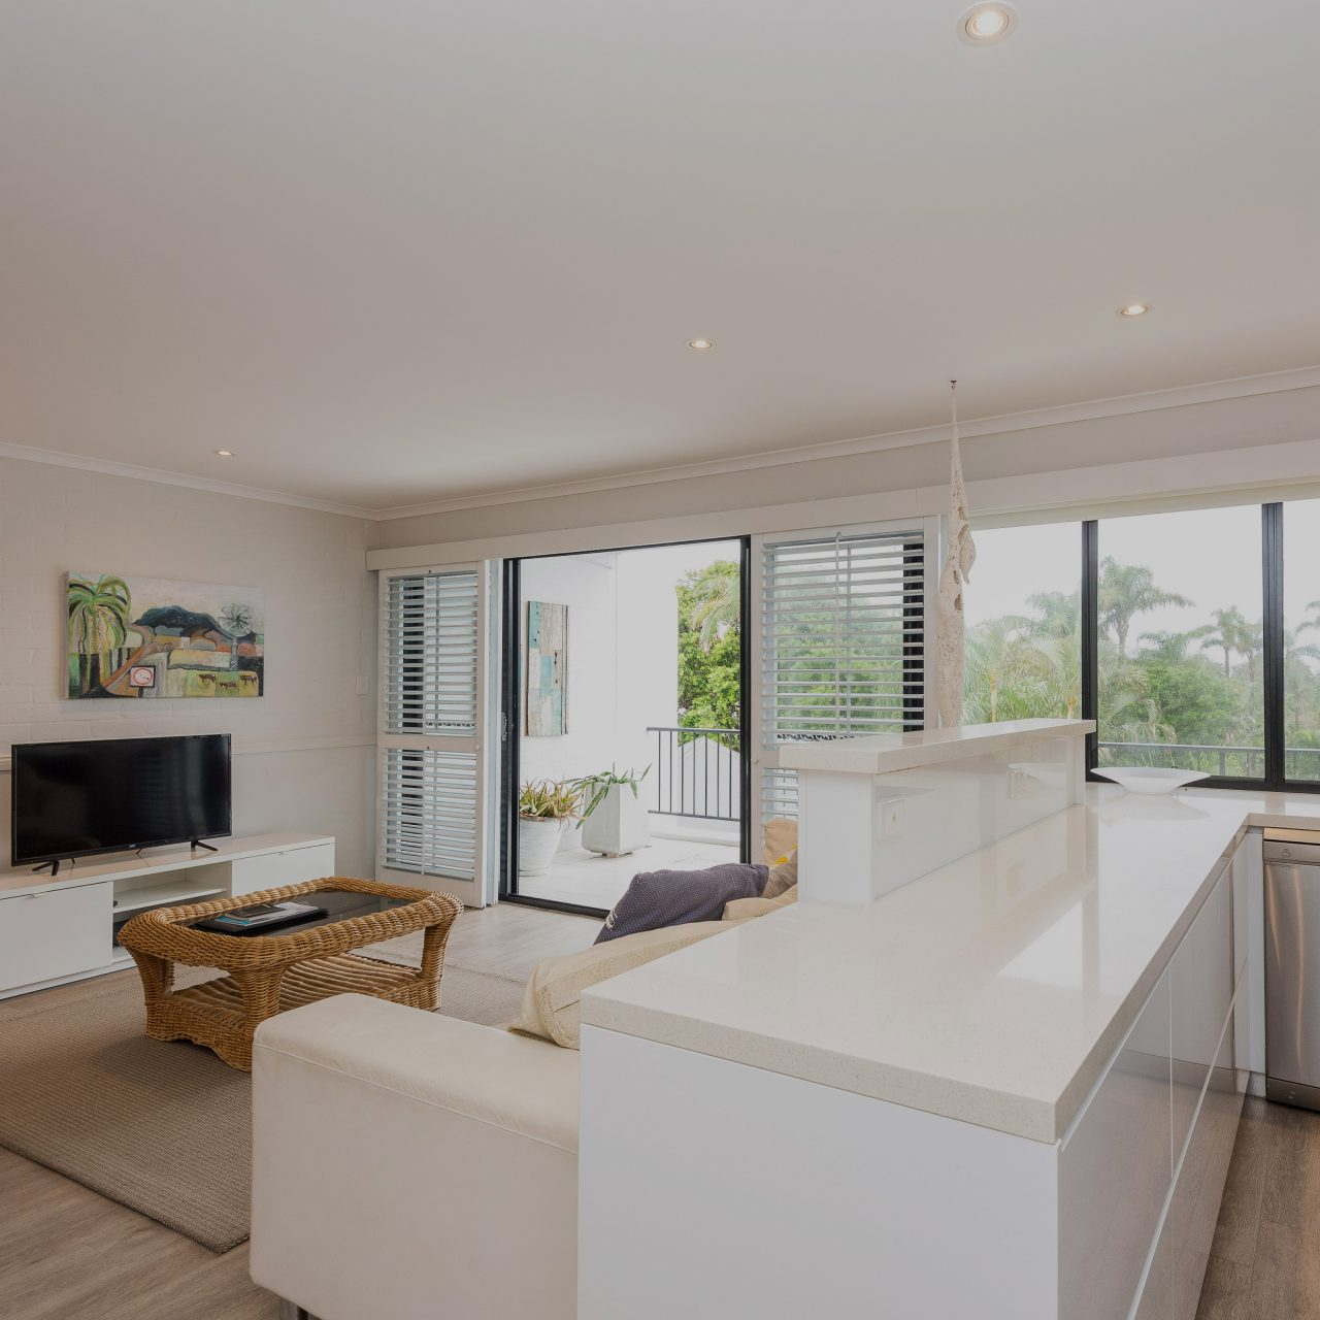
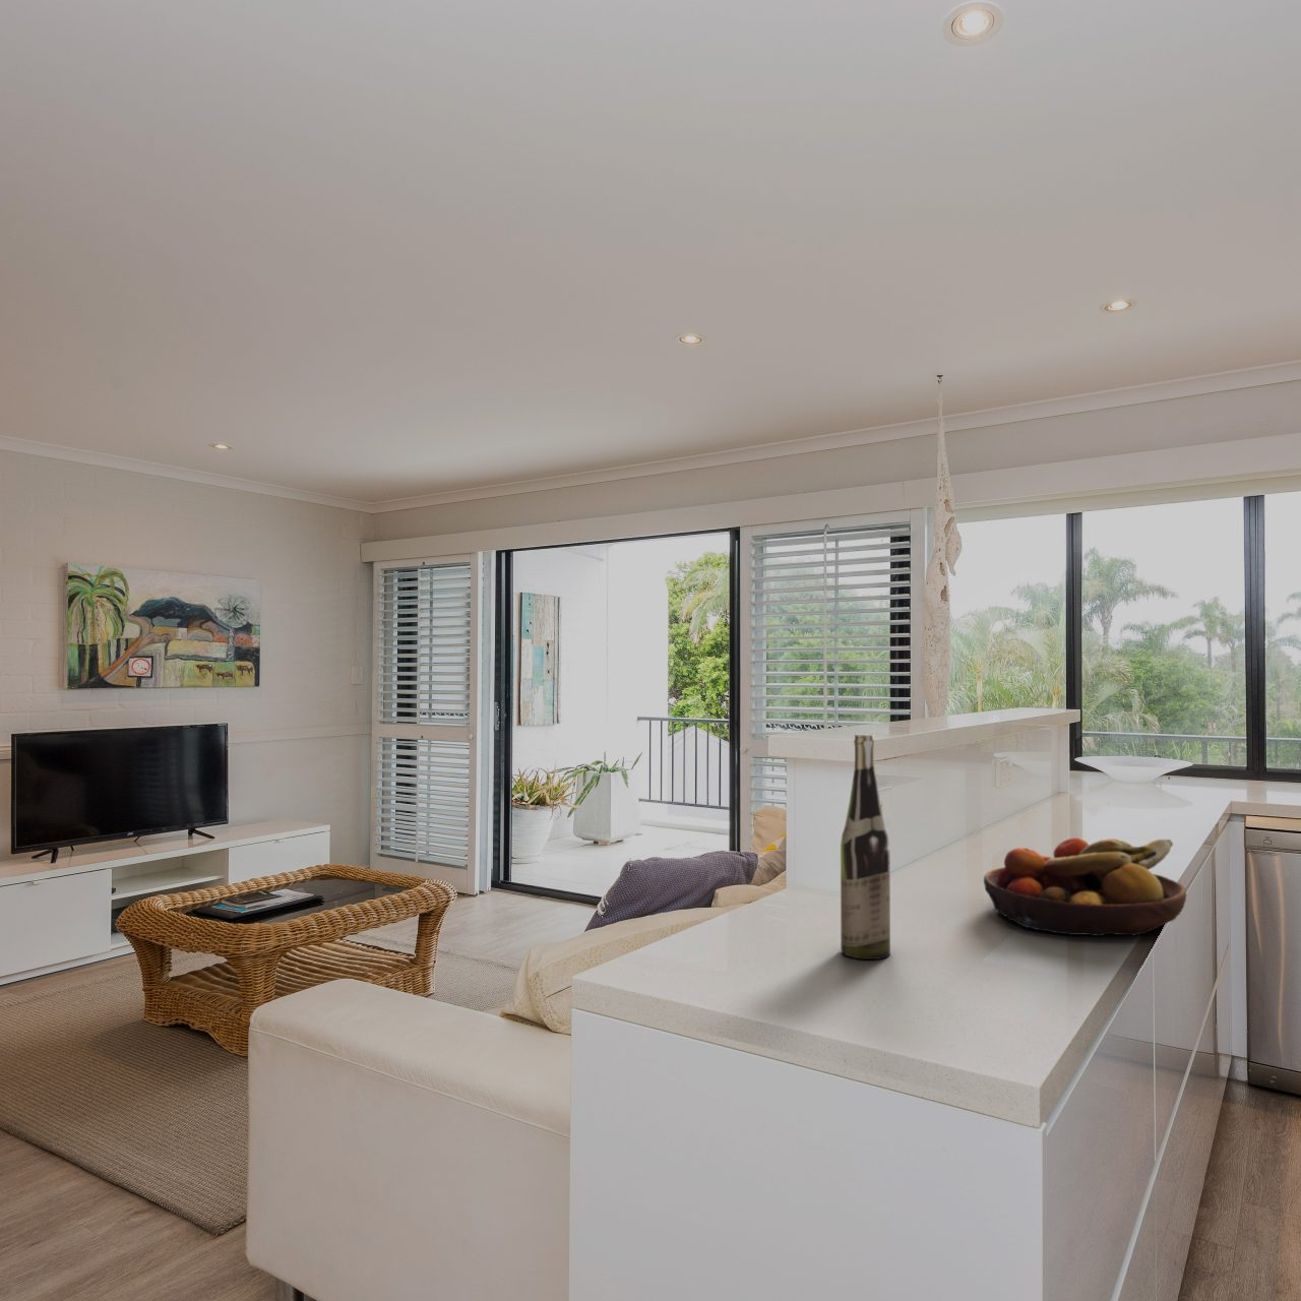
+ fruit bowl (1082, 874)
+ wine bottle (865, 842)
